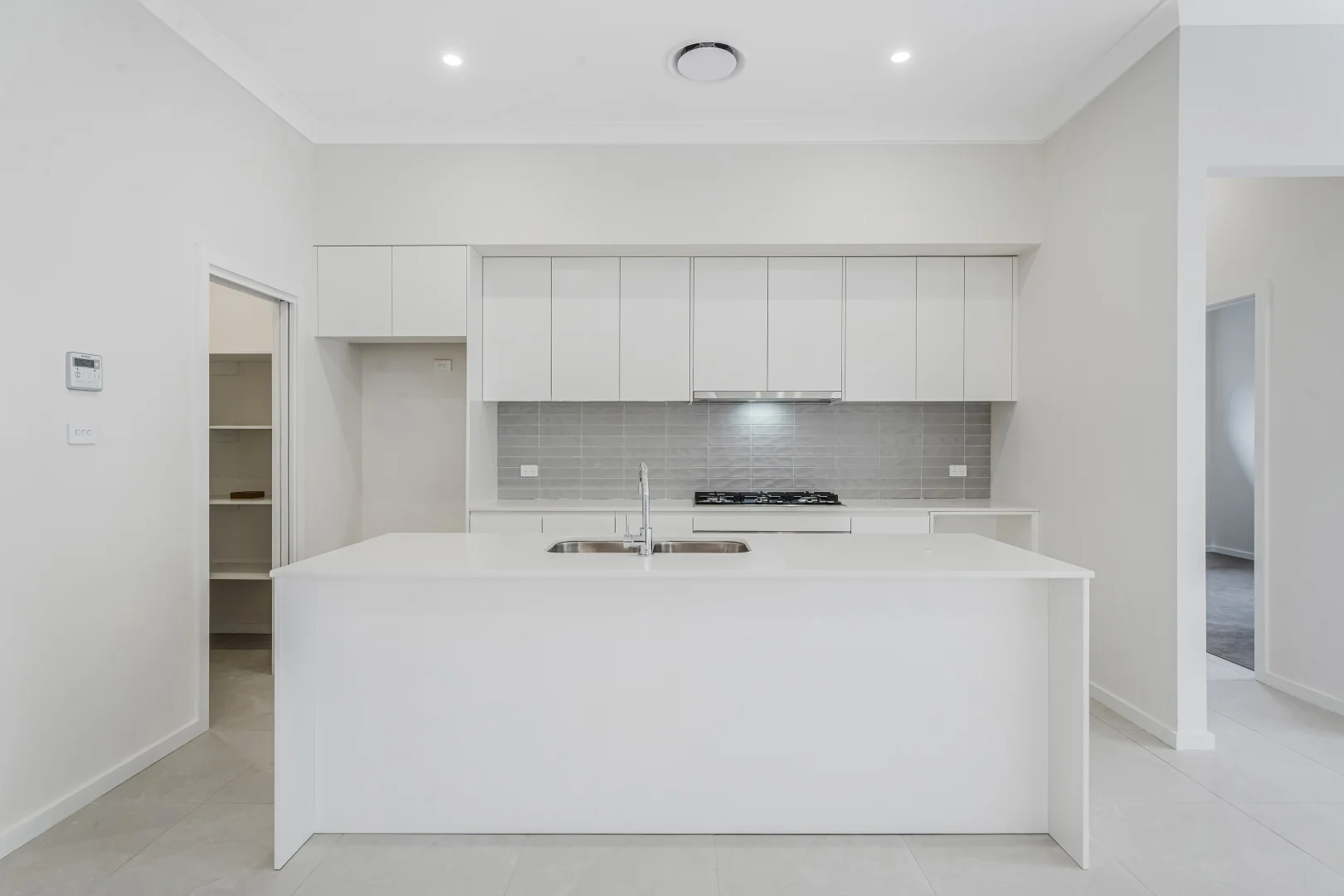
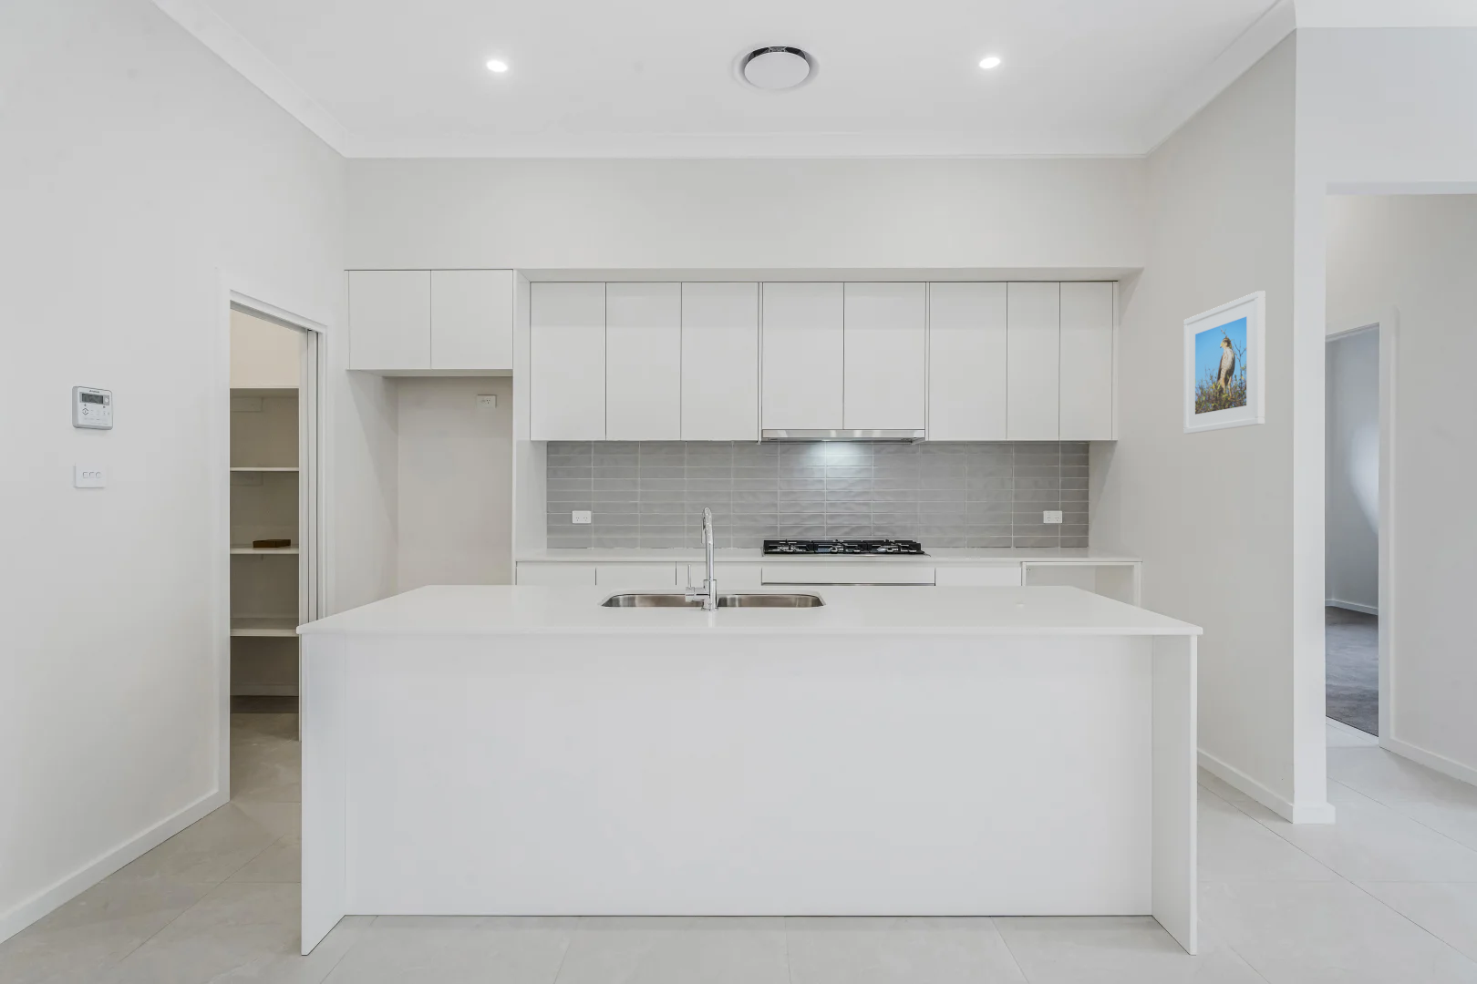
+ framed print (1221, 367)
